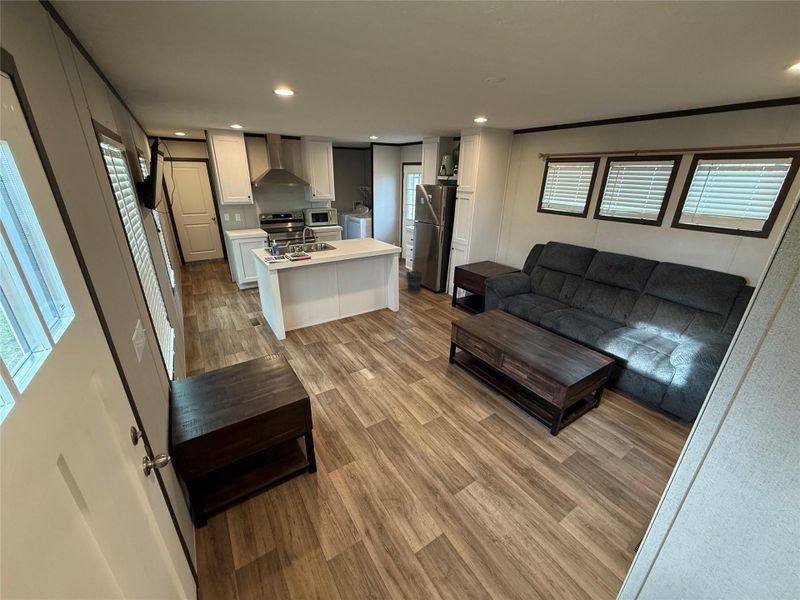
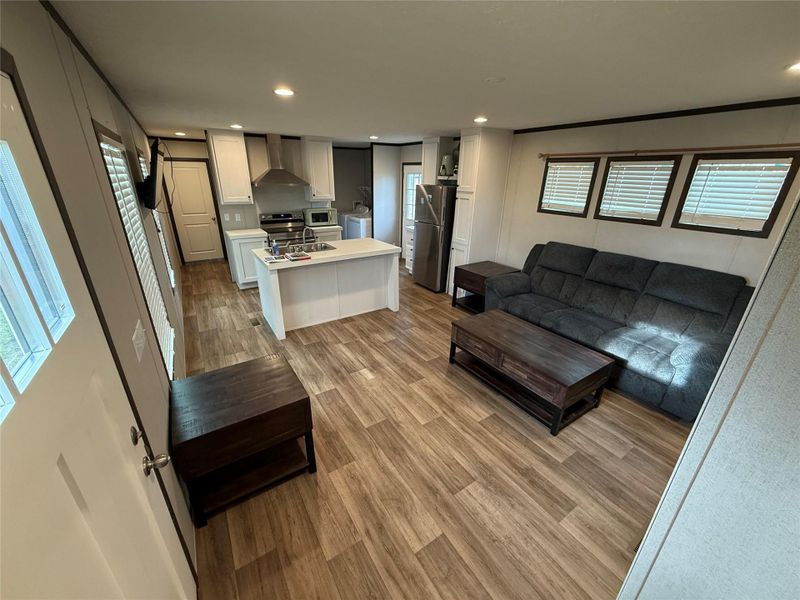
- wastebasket (414, 282)
